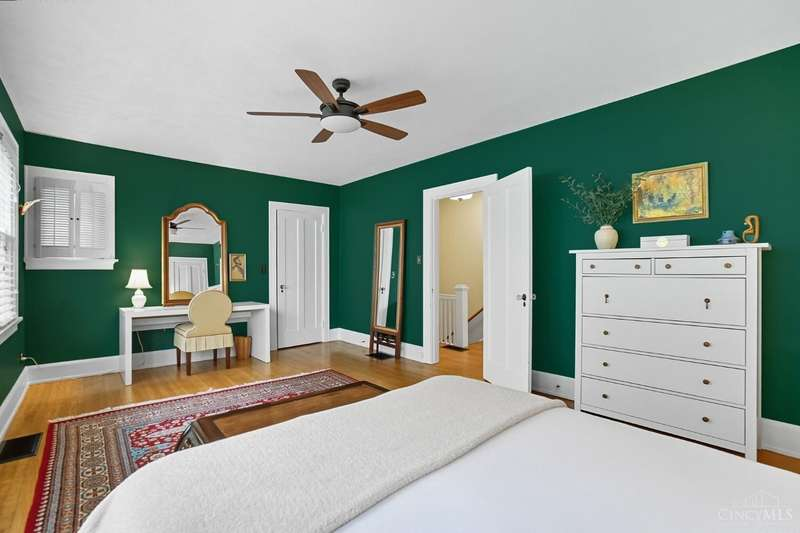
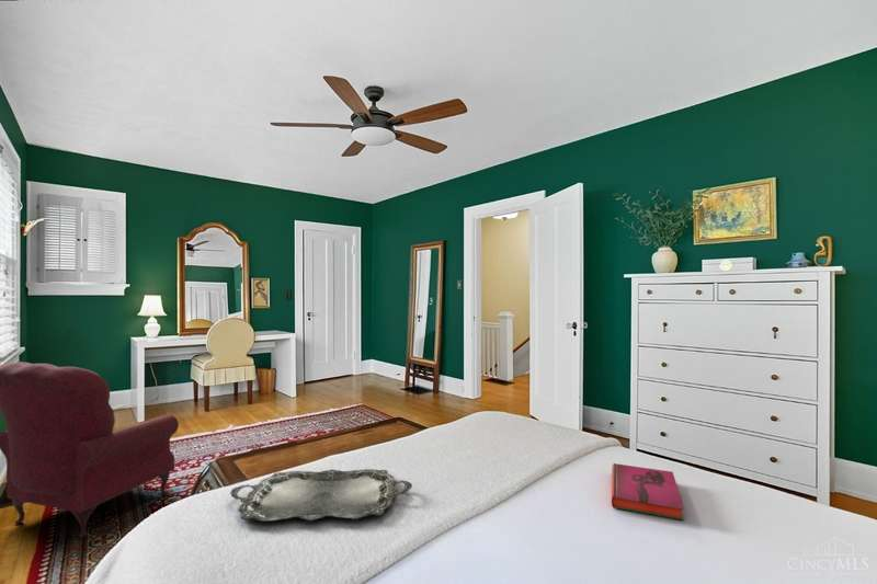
+ armchair (86, 434)
+ serving tray (322, 492)
+ hardback book (643, 488)
